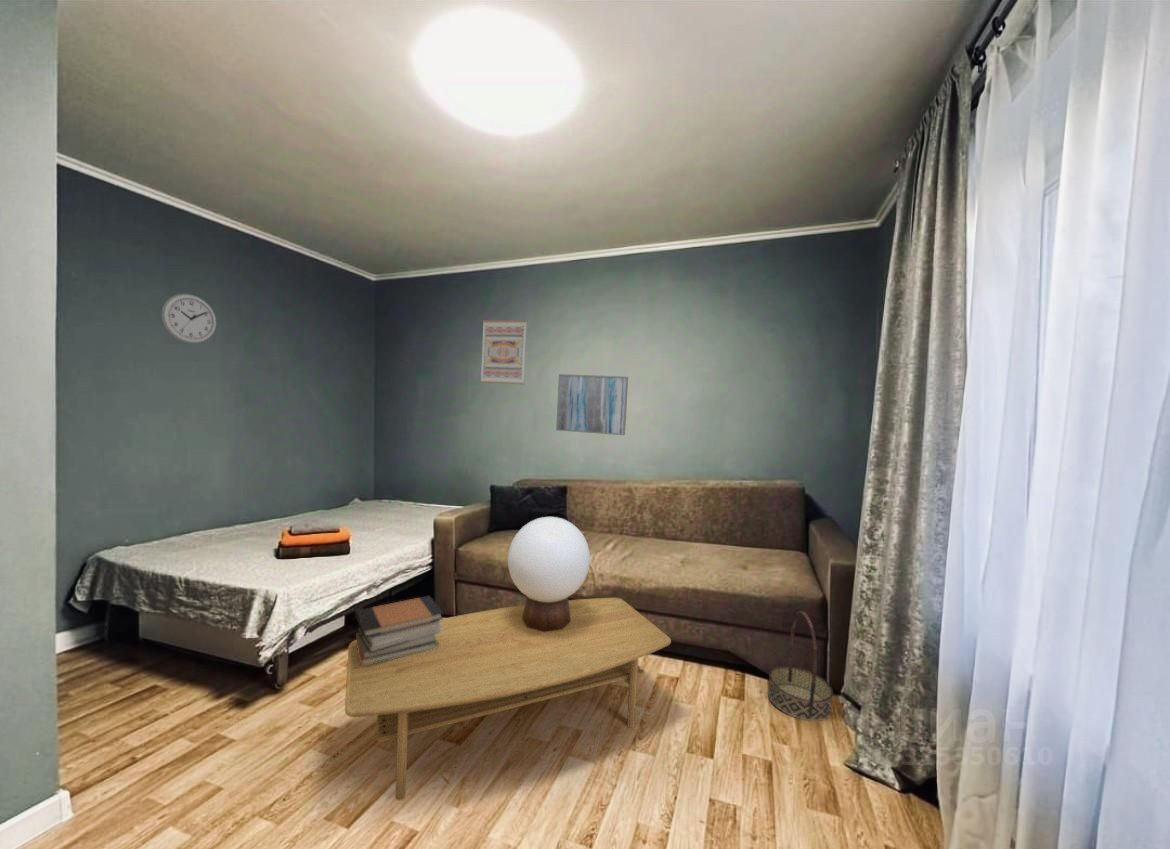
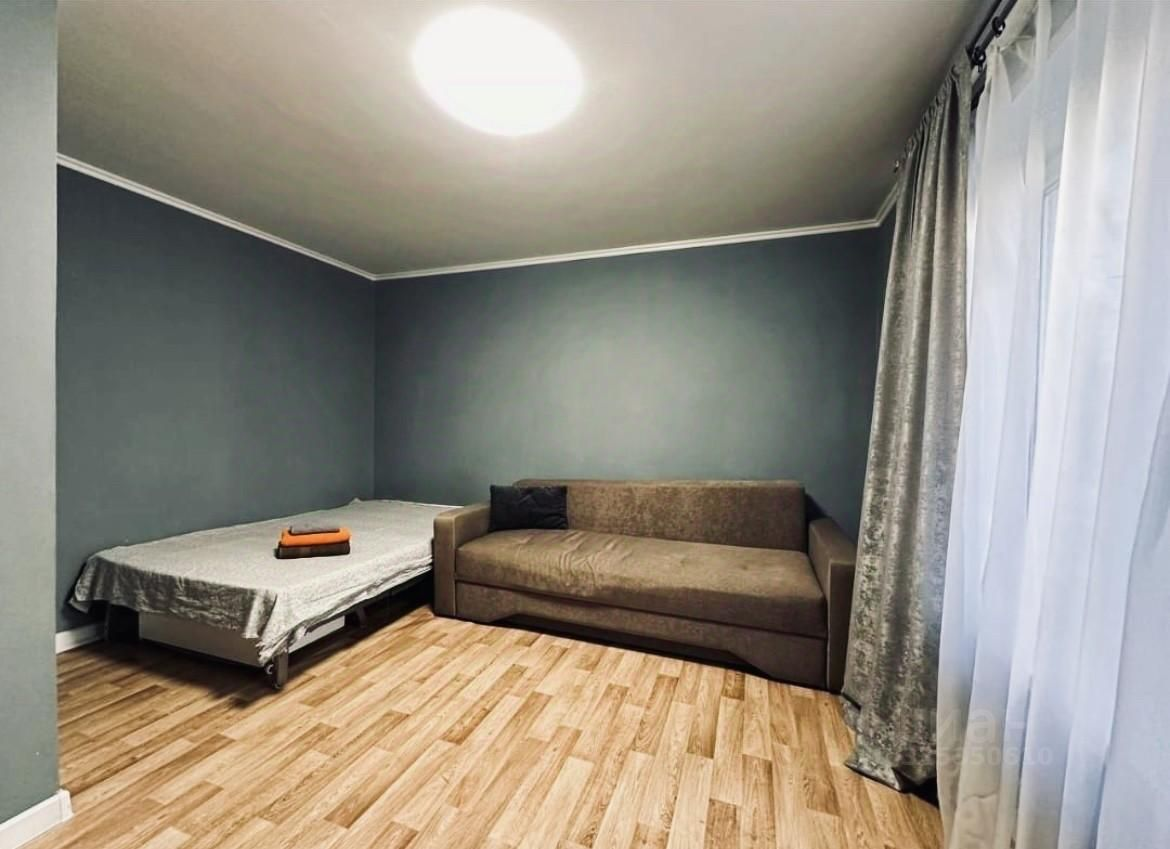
- coffee table (515, 683)
- wall art (591, 404)
- wall art (503, 351)
- basket (792, 658)
- book stack (399, 628)
- wall clock (191, 318)
- table lamp (548, 568)
